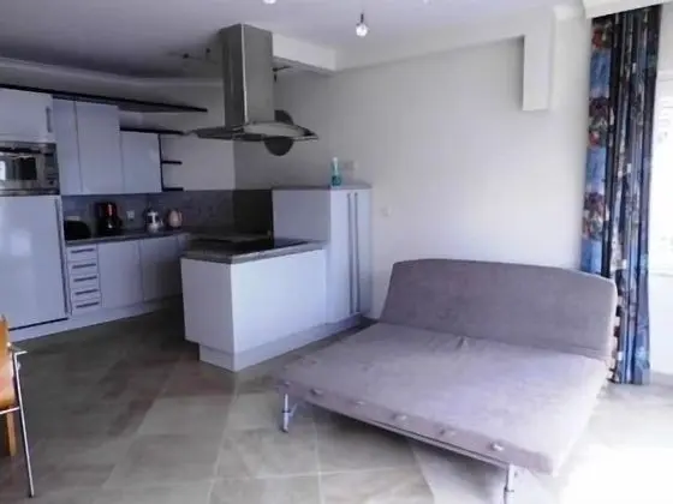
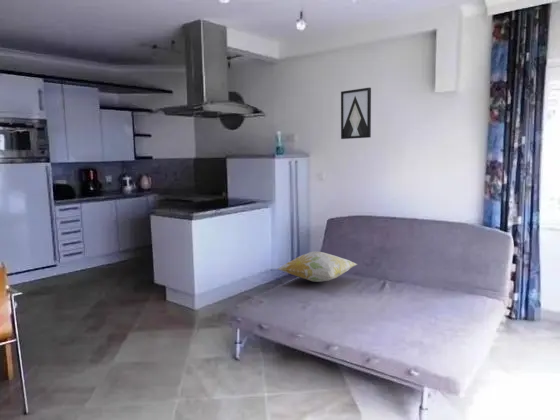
+ decorative pillow (318, 266)
+ wall art (355, 114)
